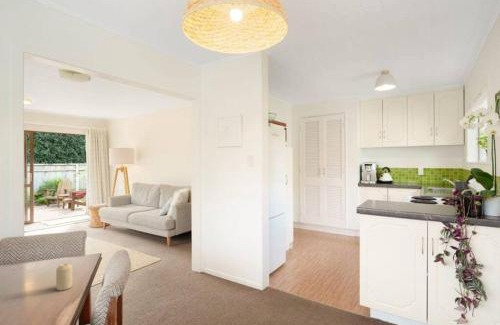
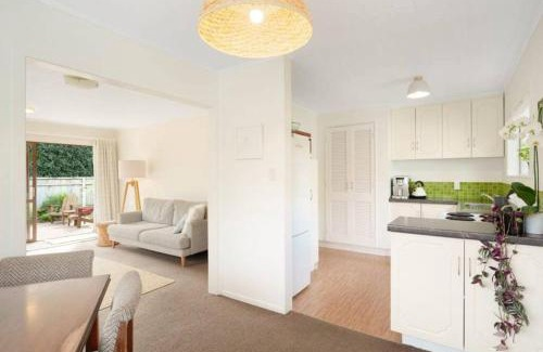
- candle (64, 275)
